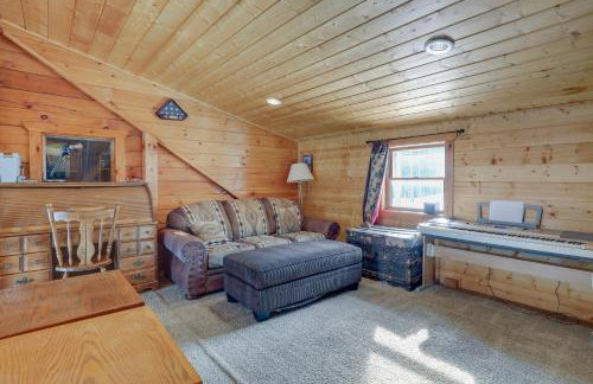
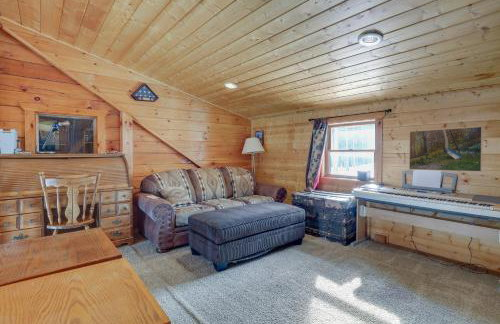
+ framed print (442, 149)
